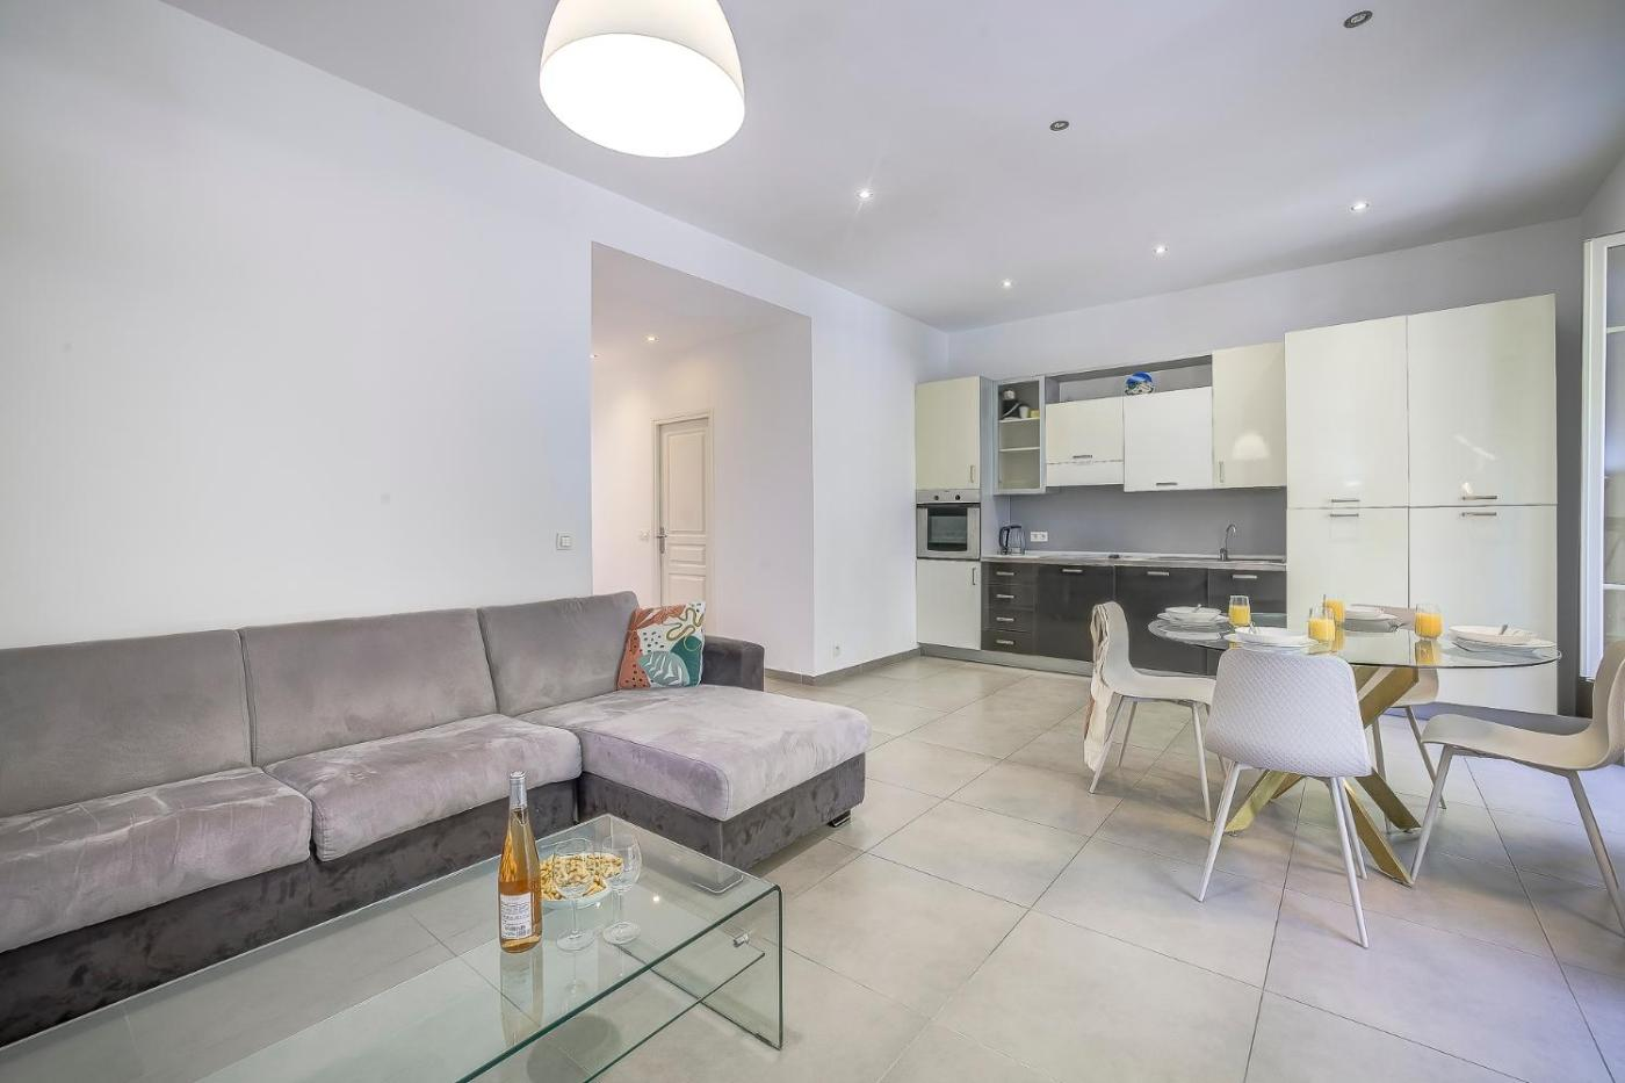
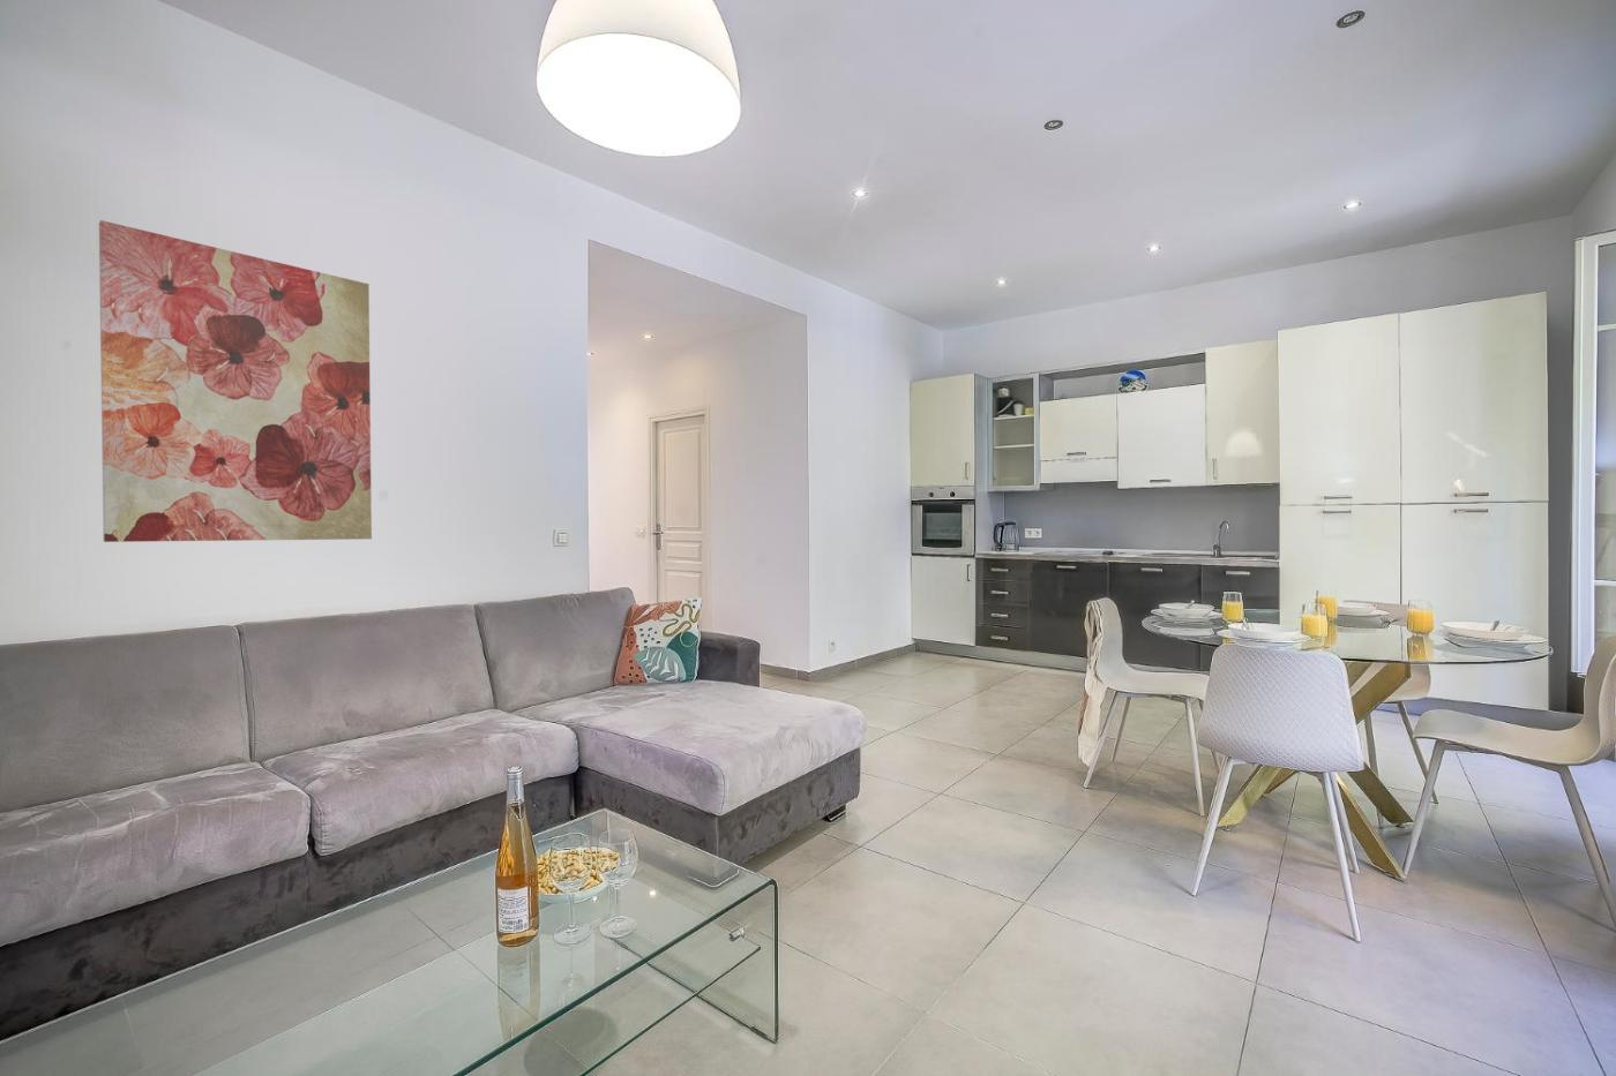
+ wall art (250, 397)
